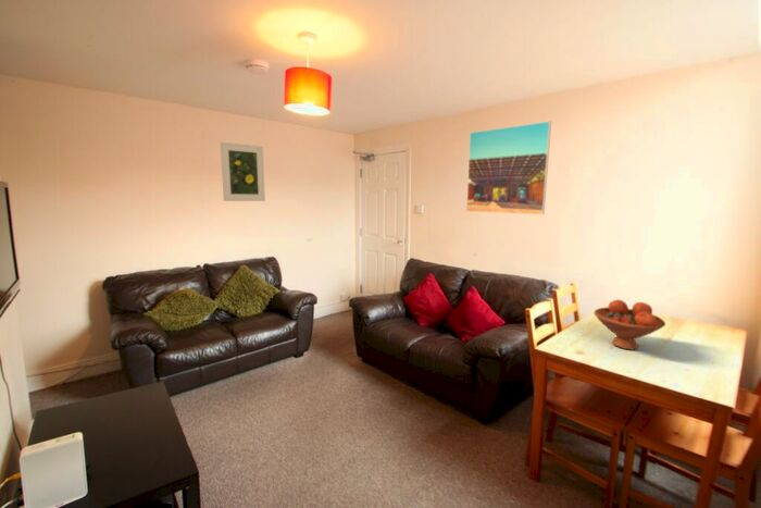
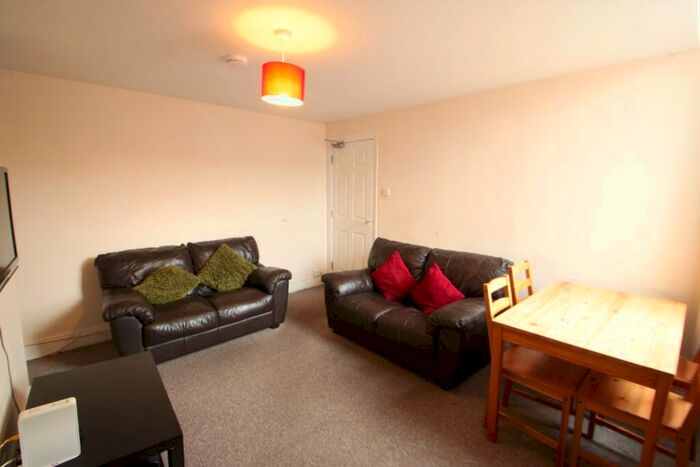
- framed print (504, 171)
- fruit bowl (626, 325)
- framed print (244, 173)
